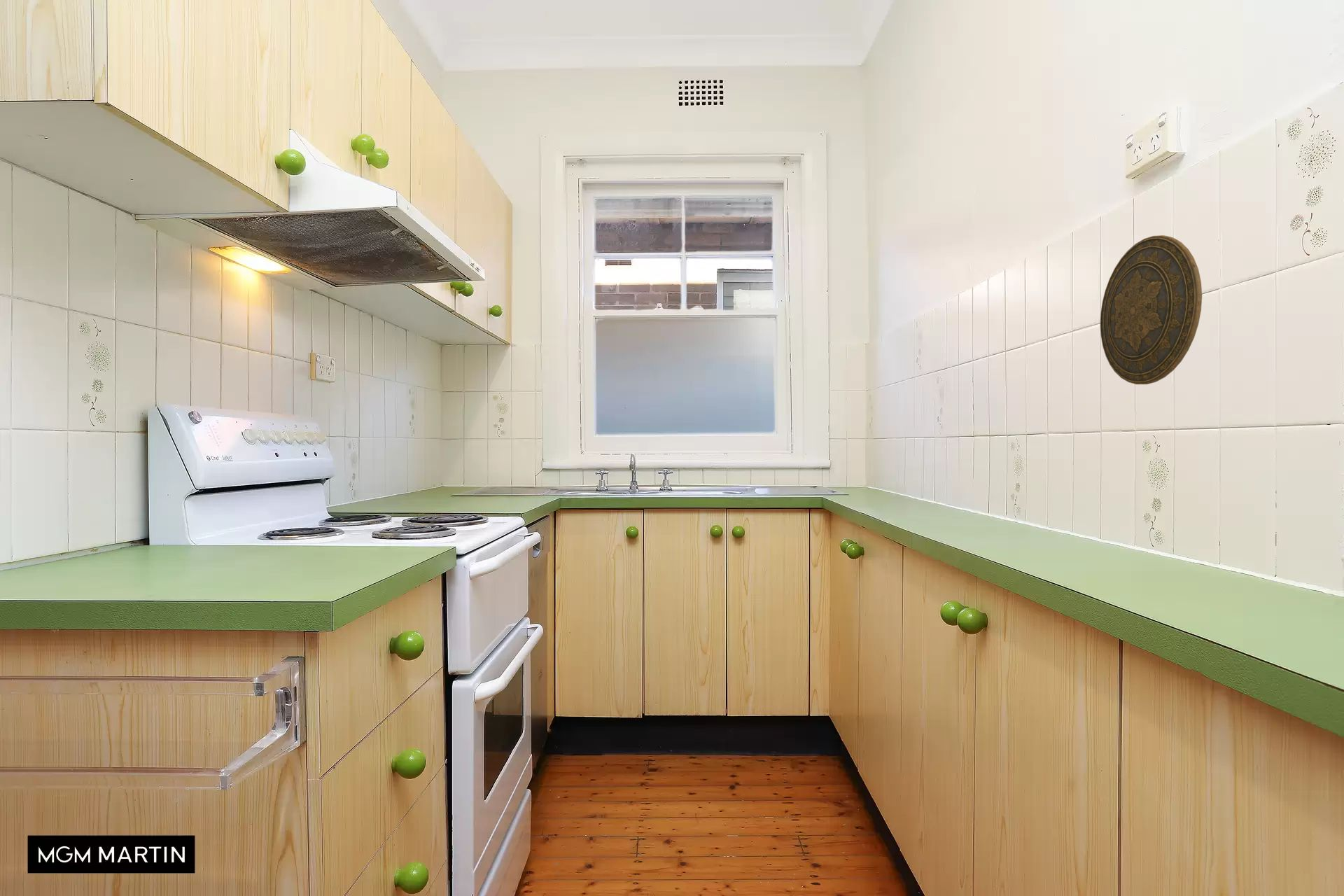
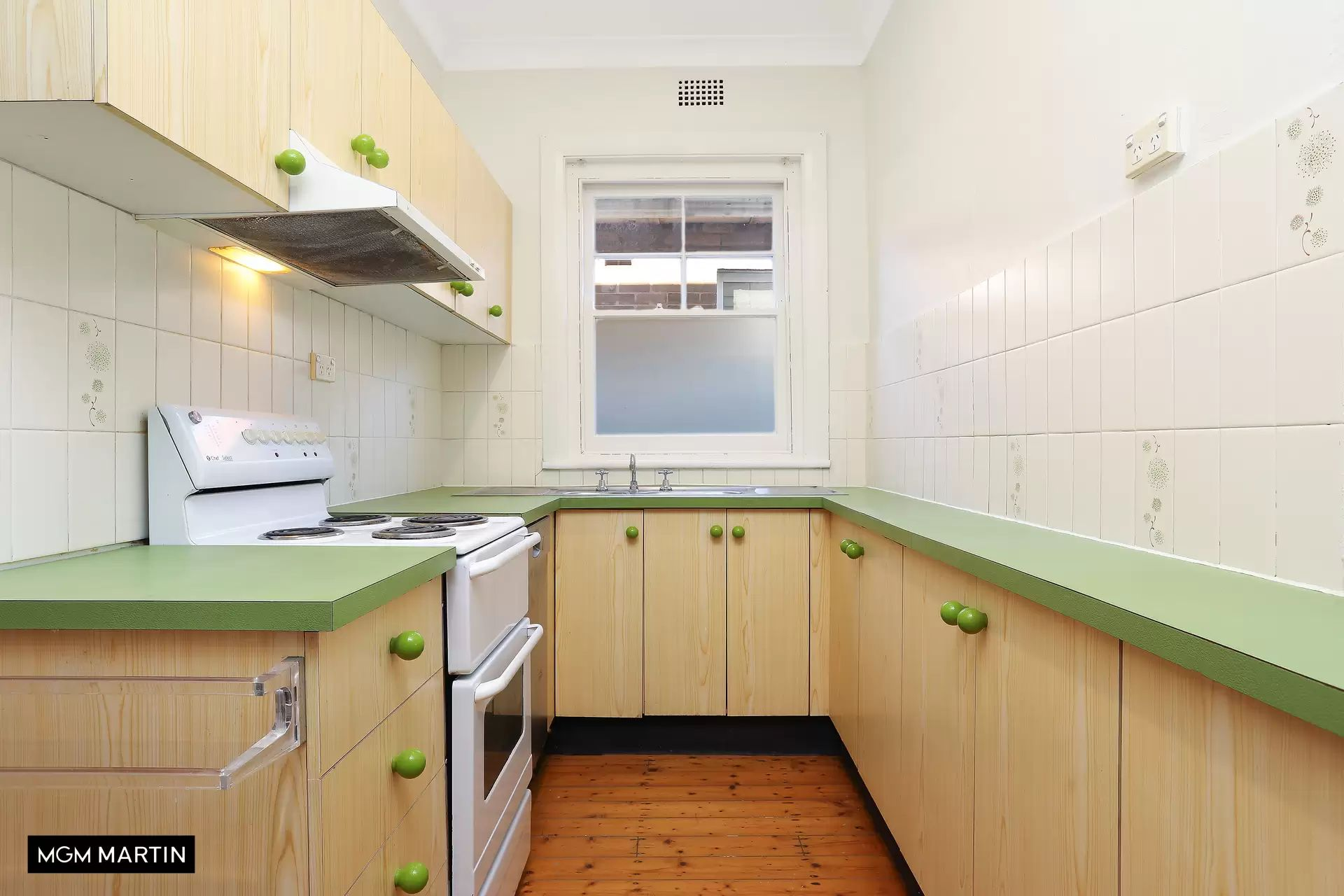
- decorative plate (1140, 312)
